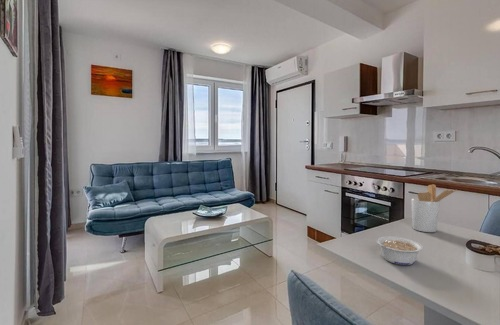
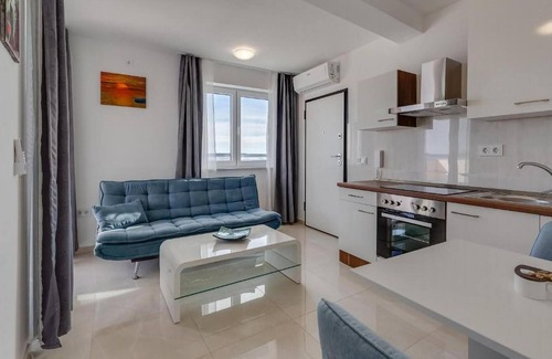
- utensil holder (432, 208)
- legume (398, 250)
